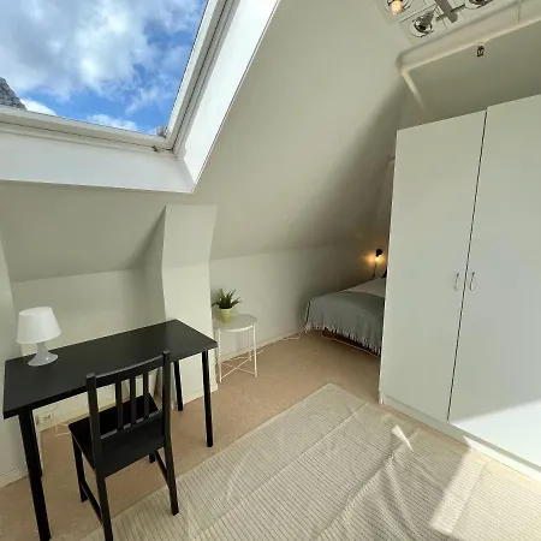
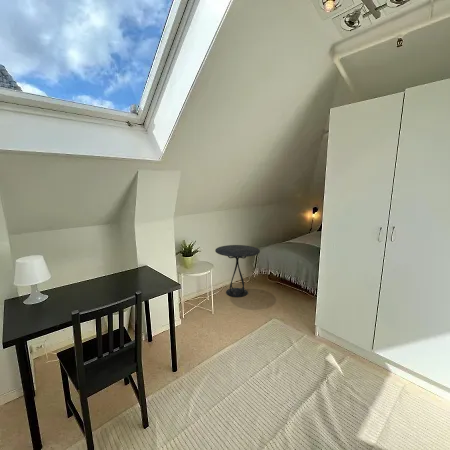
+ side table (235, 271)
